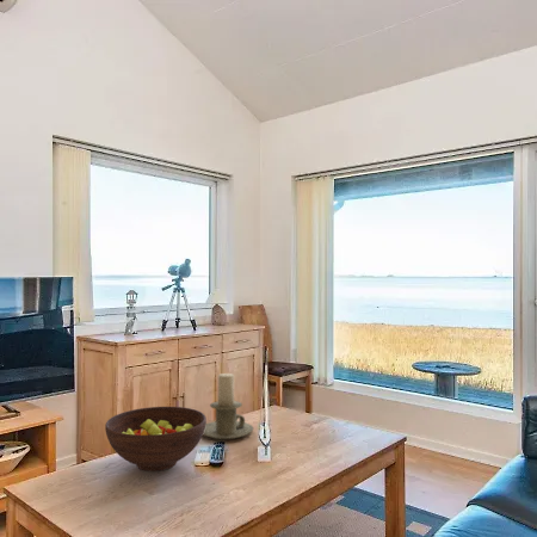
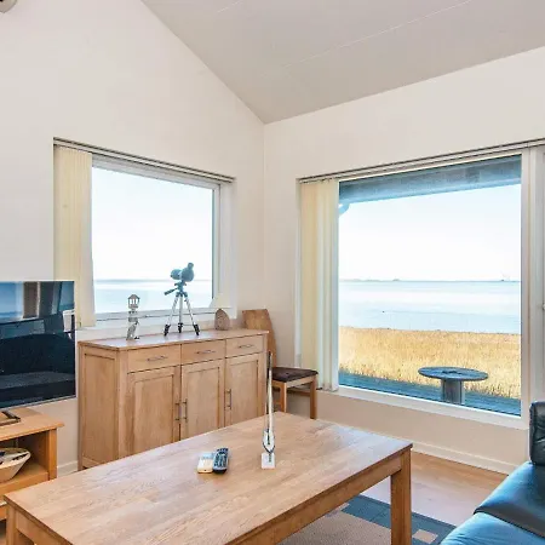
- candle holder (226, 403)
- fruit bowl (156, 442)
